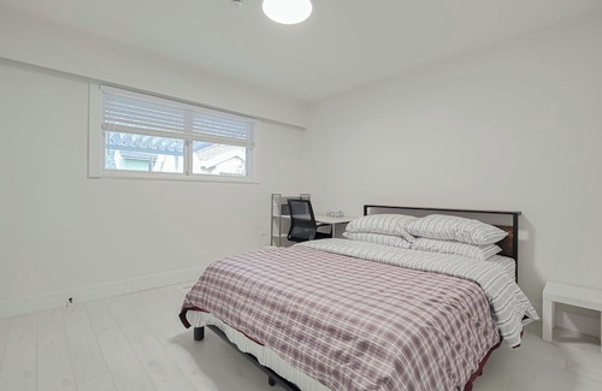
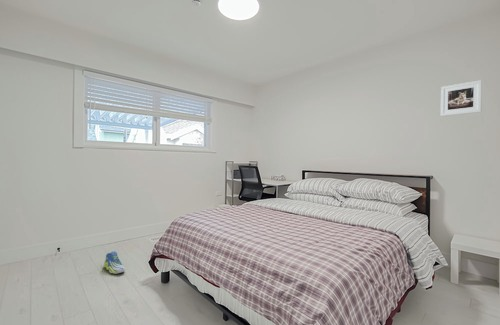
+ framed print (460, 99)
+ sneaker (113, 261)
